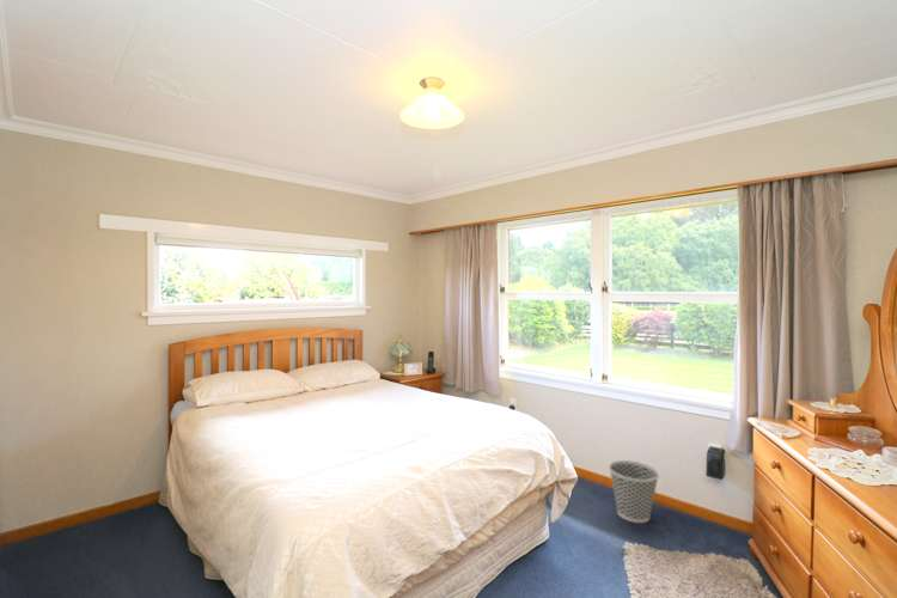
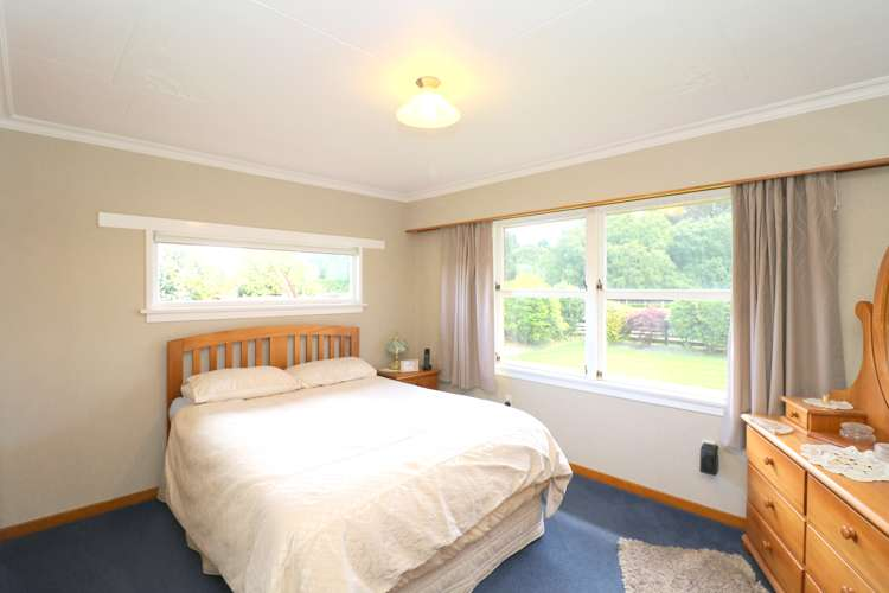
- wastebasket (633, 492)
